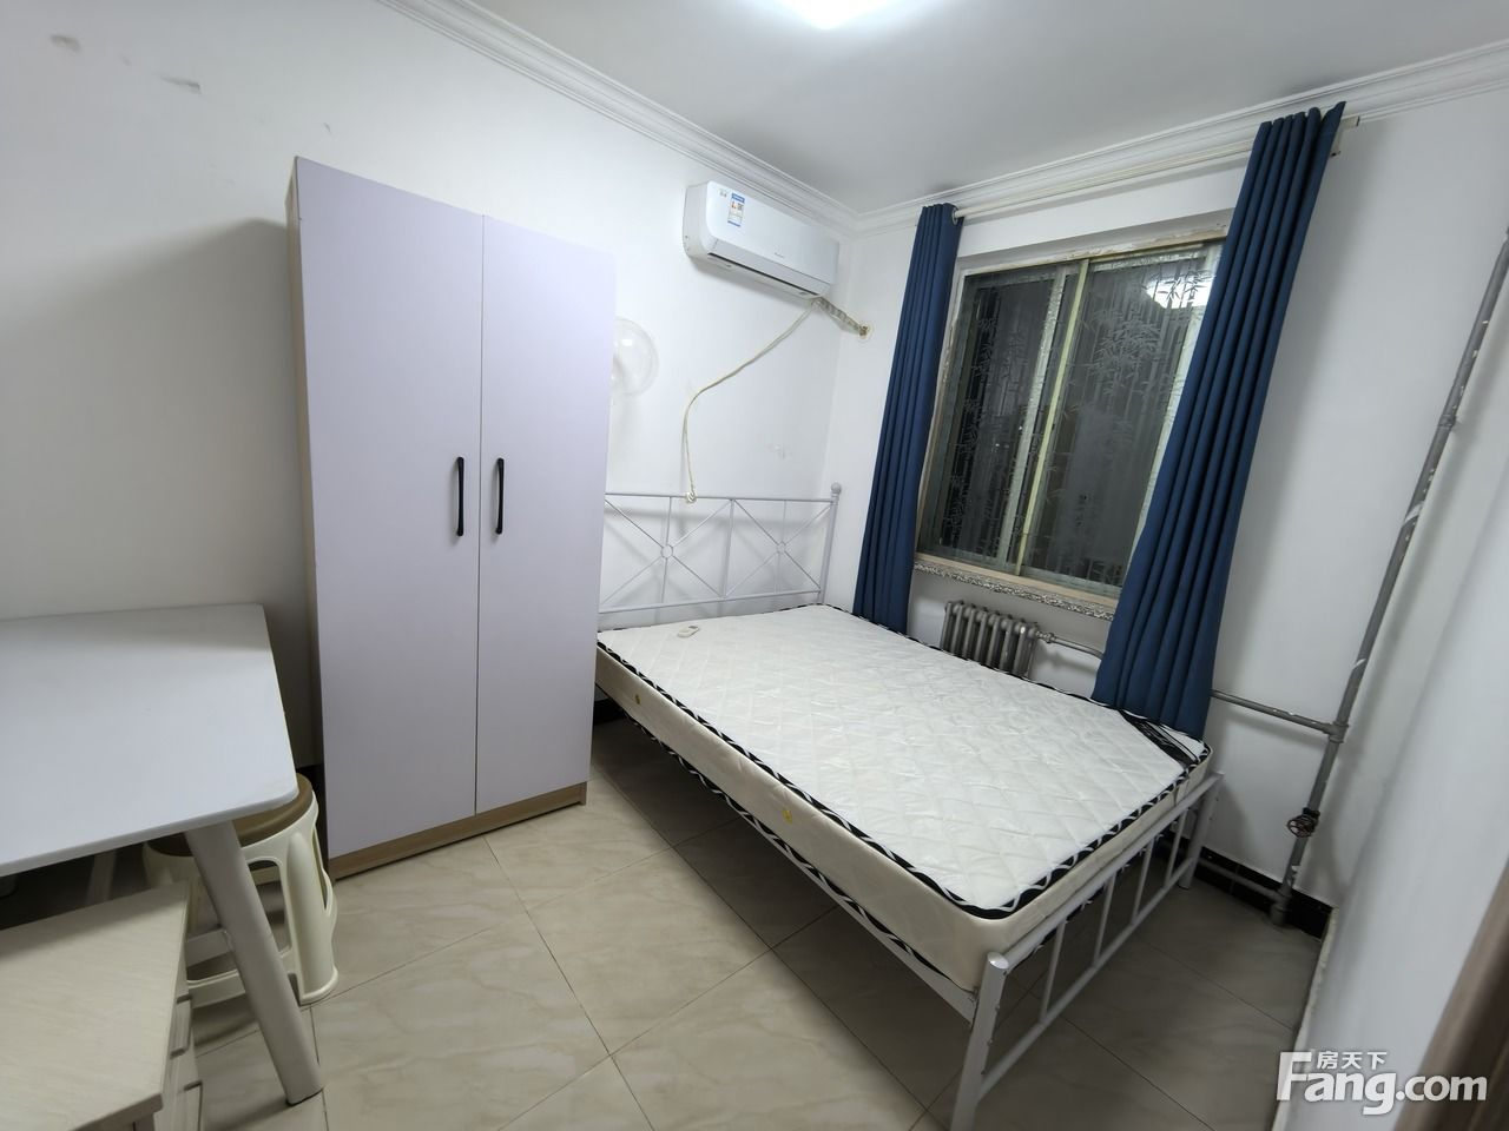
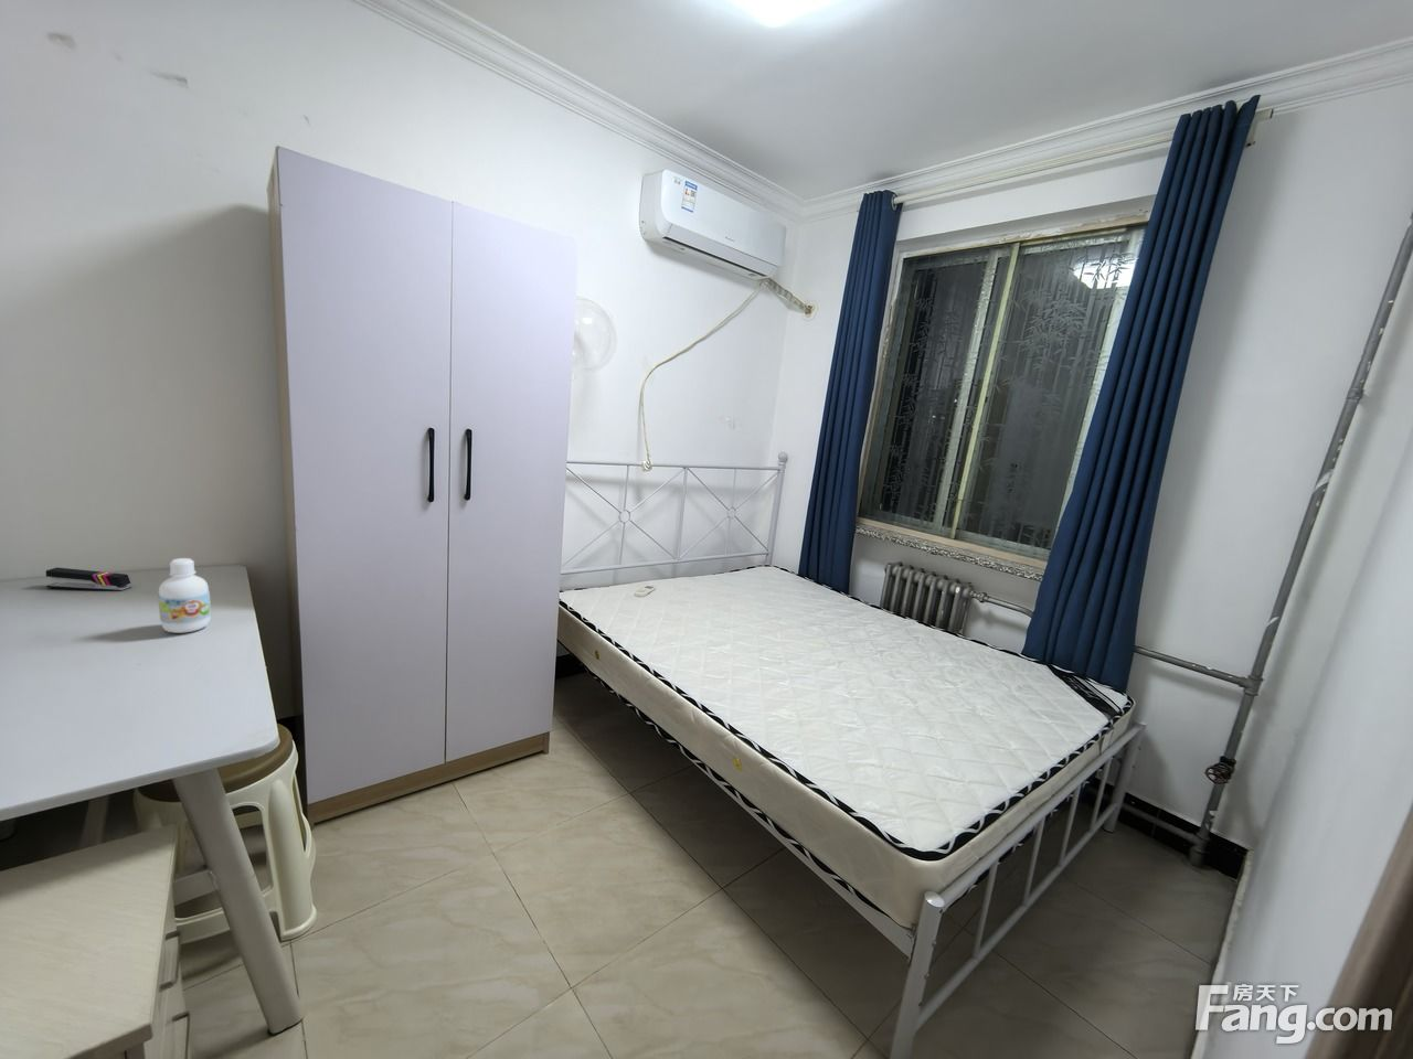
+ stapler (88, 580)
+ bottle (185, 594)
